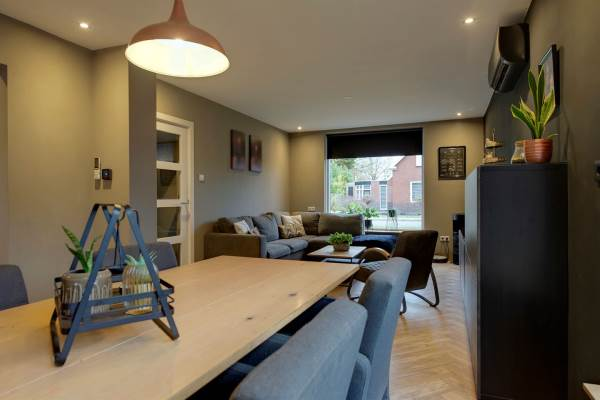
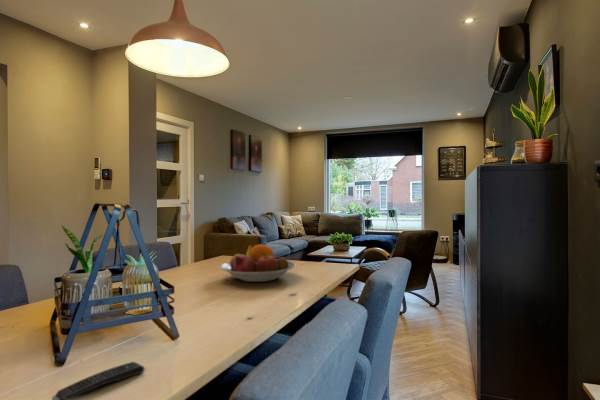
+ fruit bowl (258, 261)
+ remote control (100, 380)
